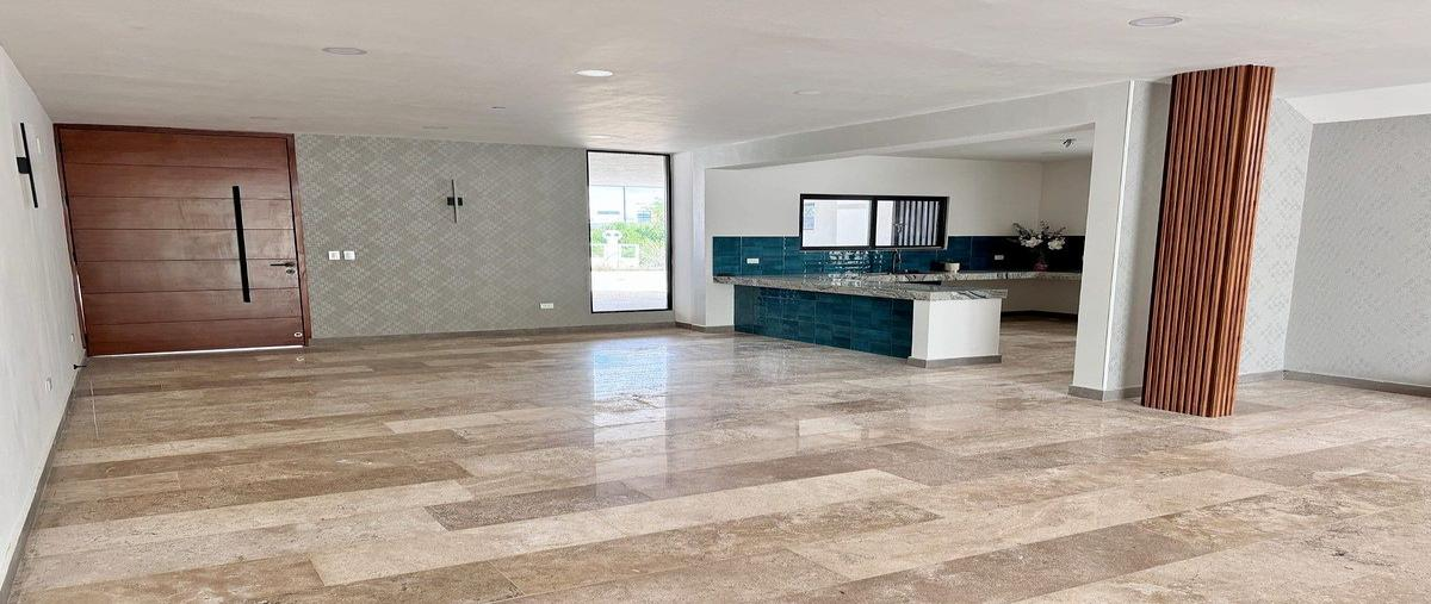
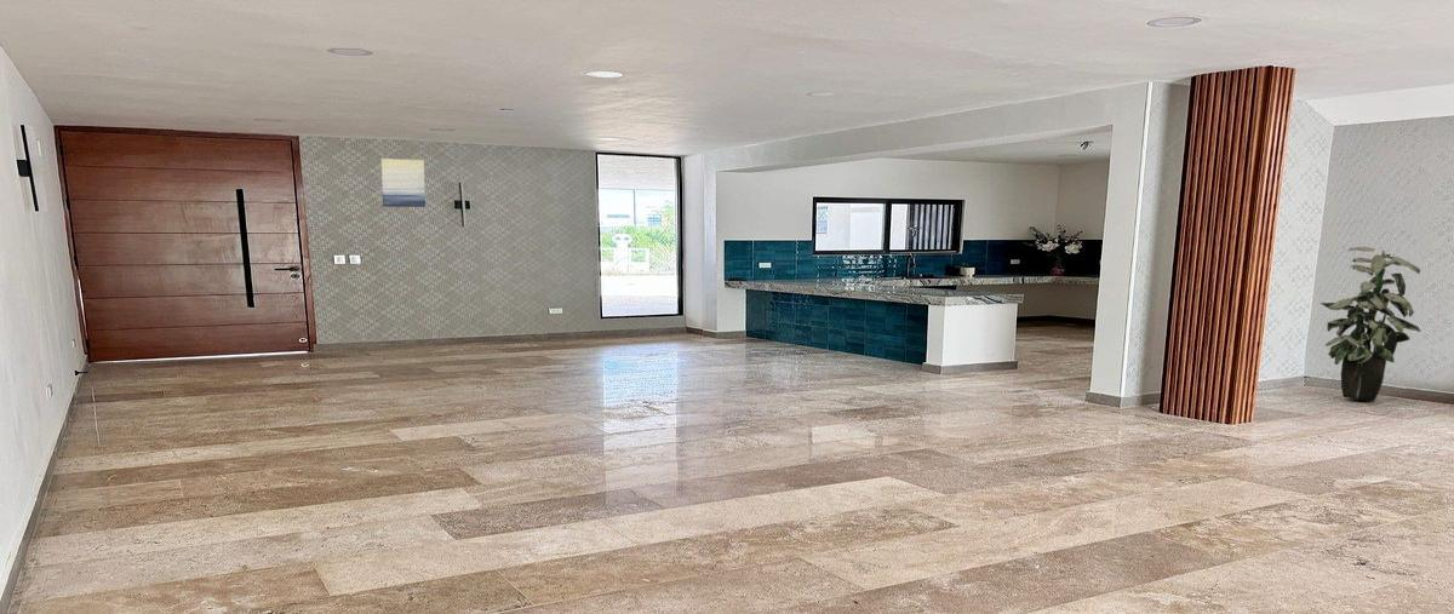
+ indoor plant (1366, 323)
+ wall art (403, 183)
